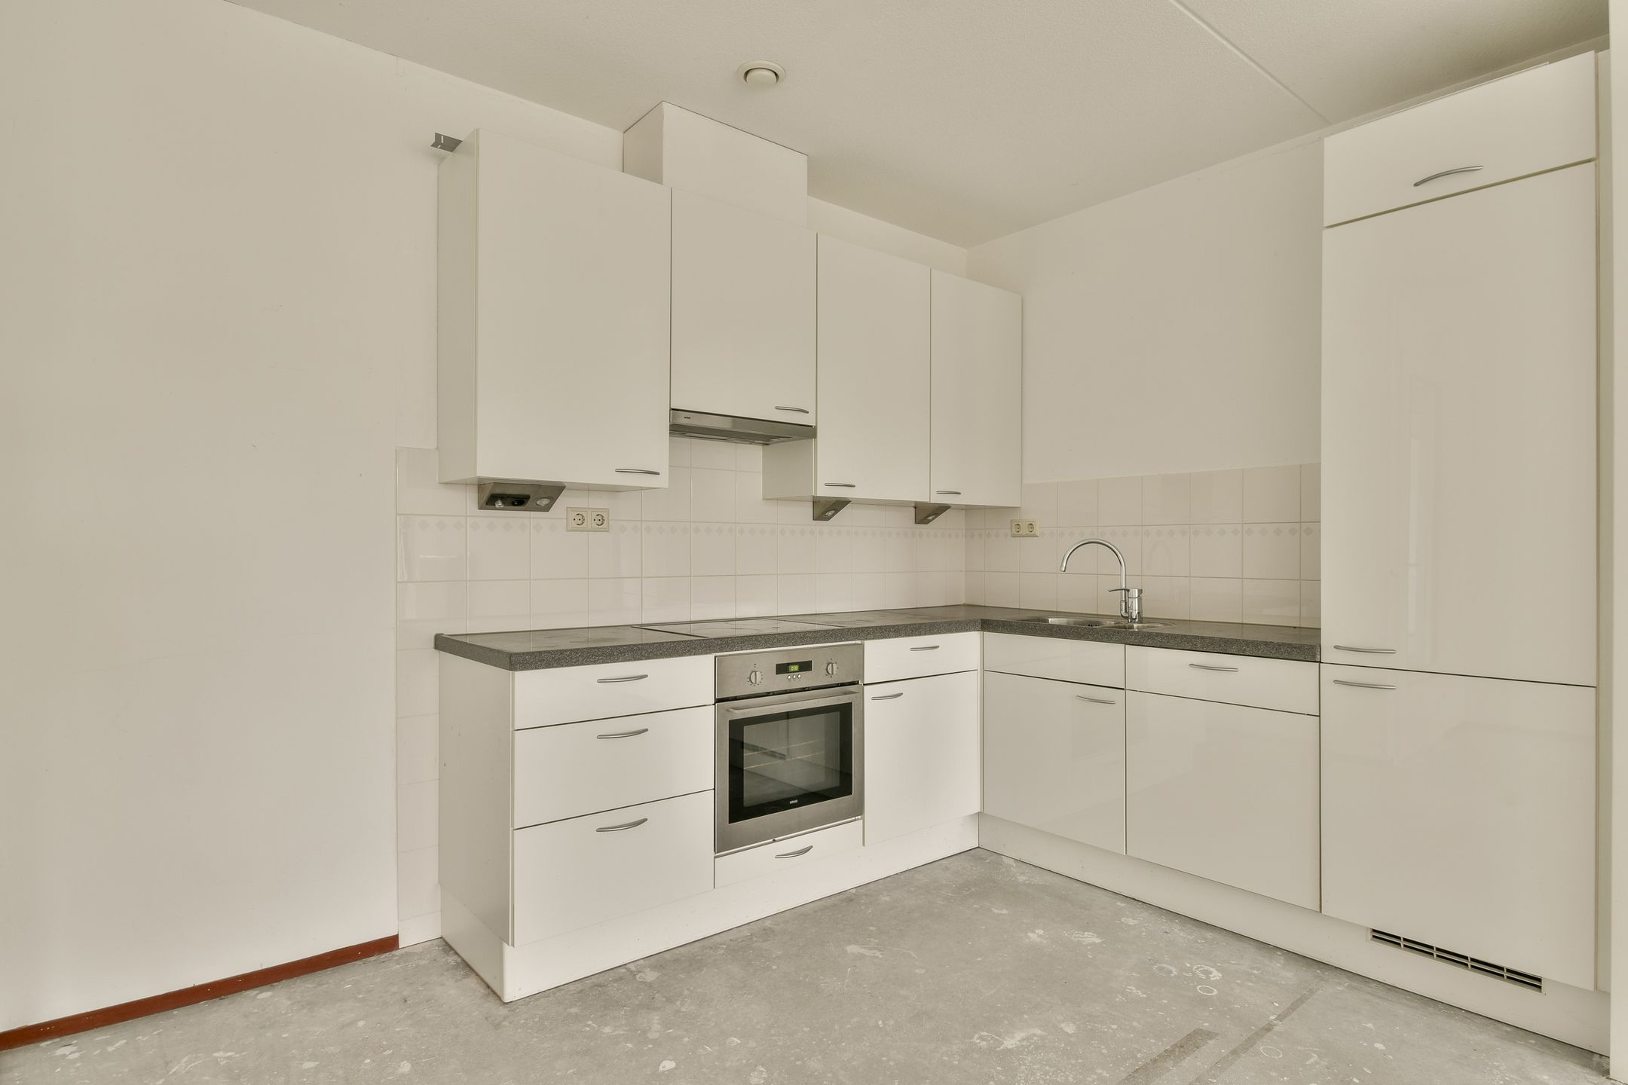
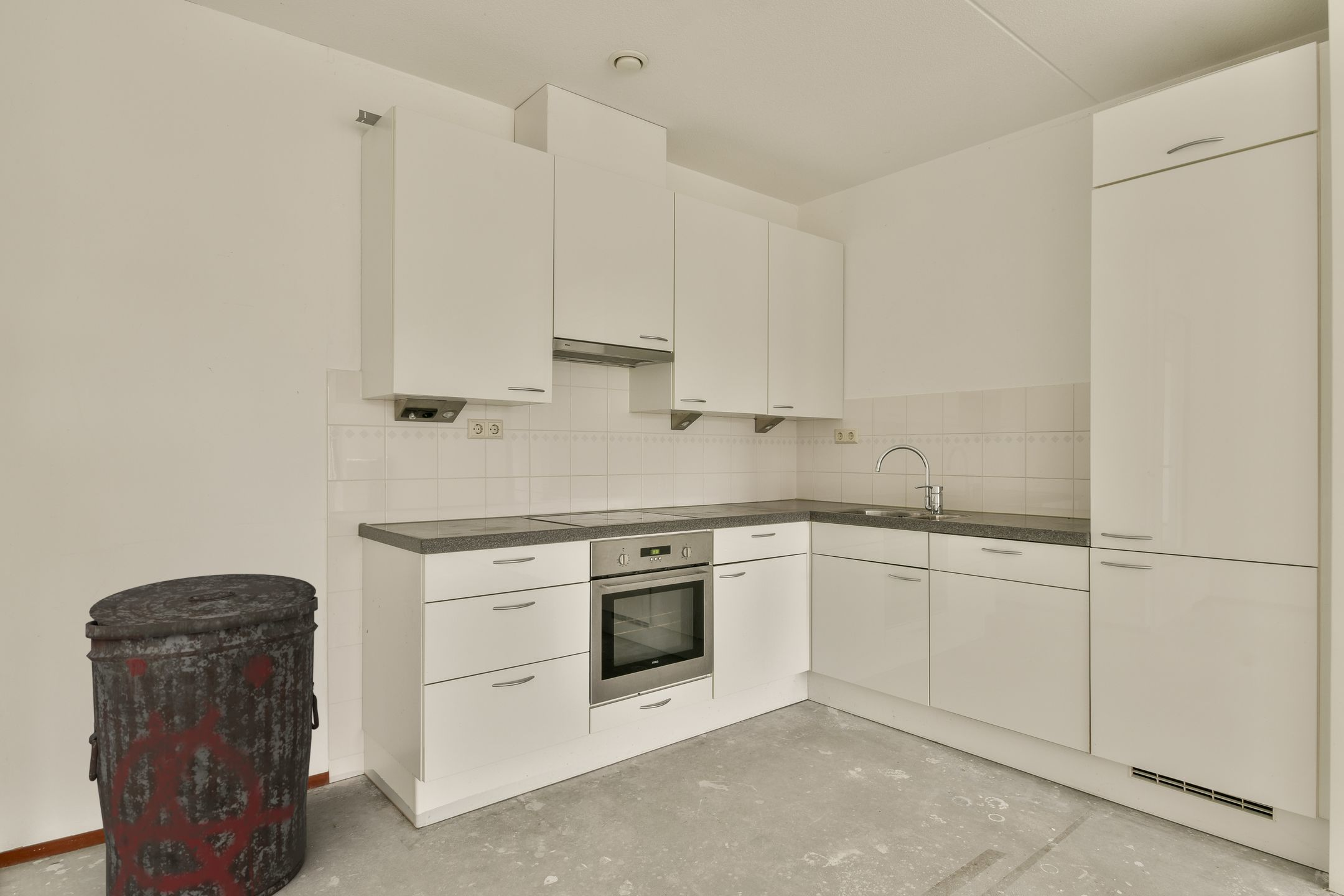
+ trash can (210, 727)
